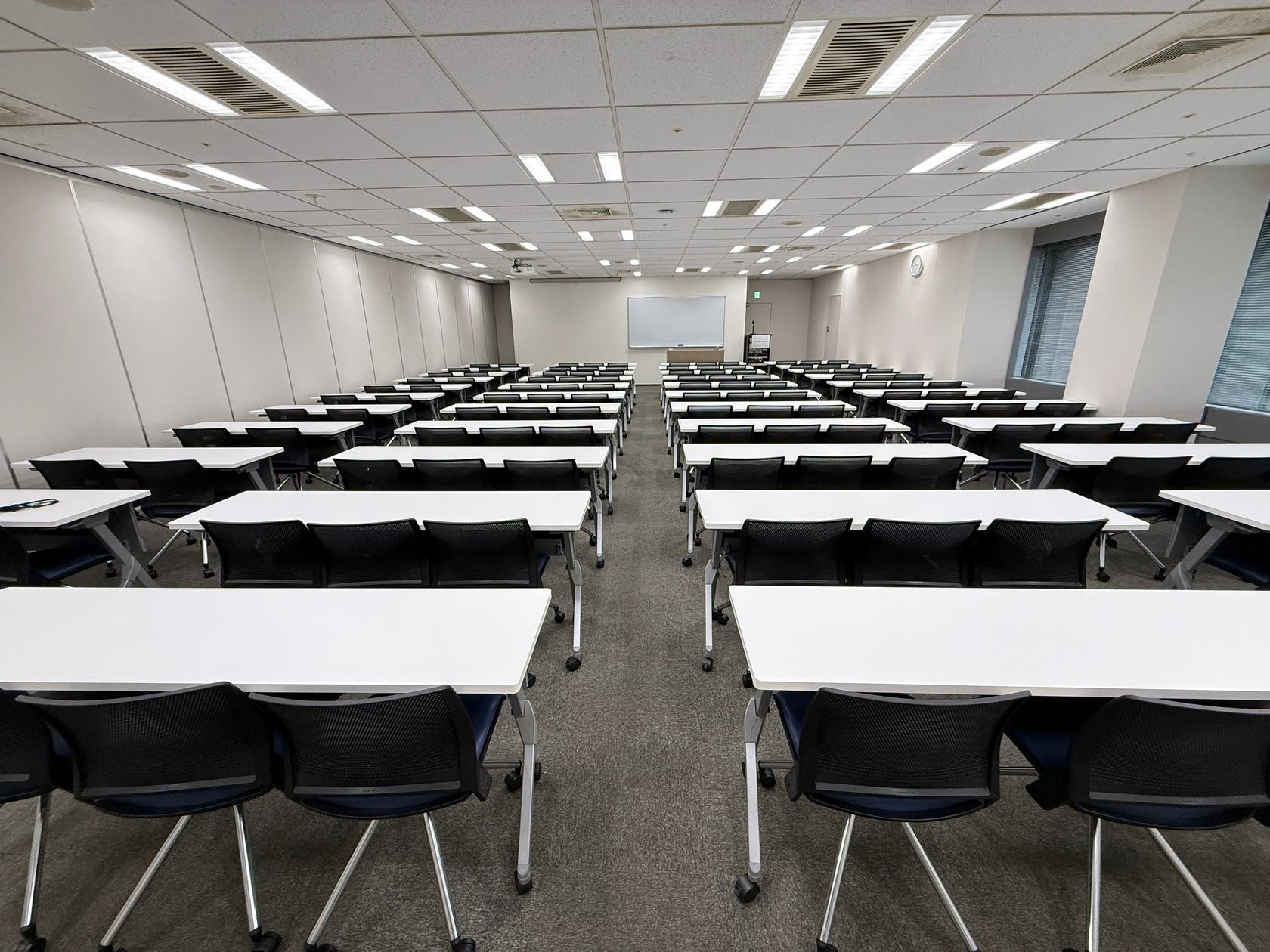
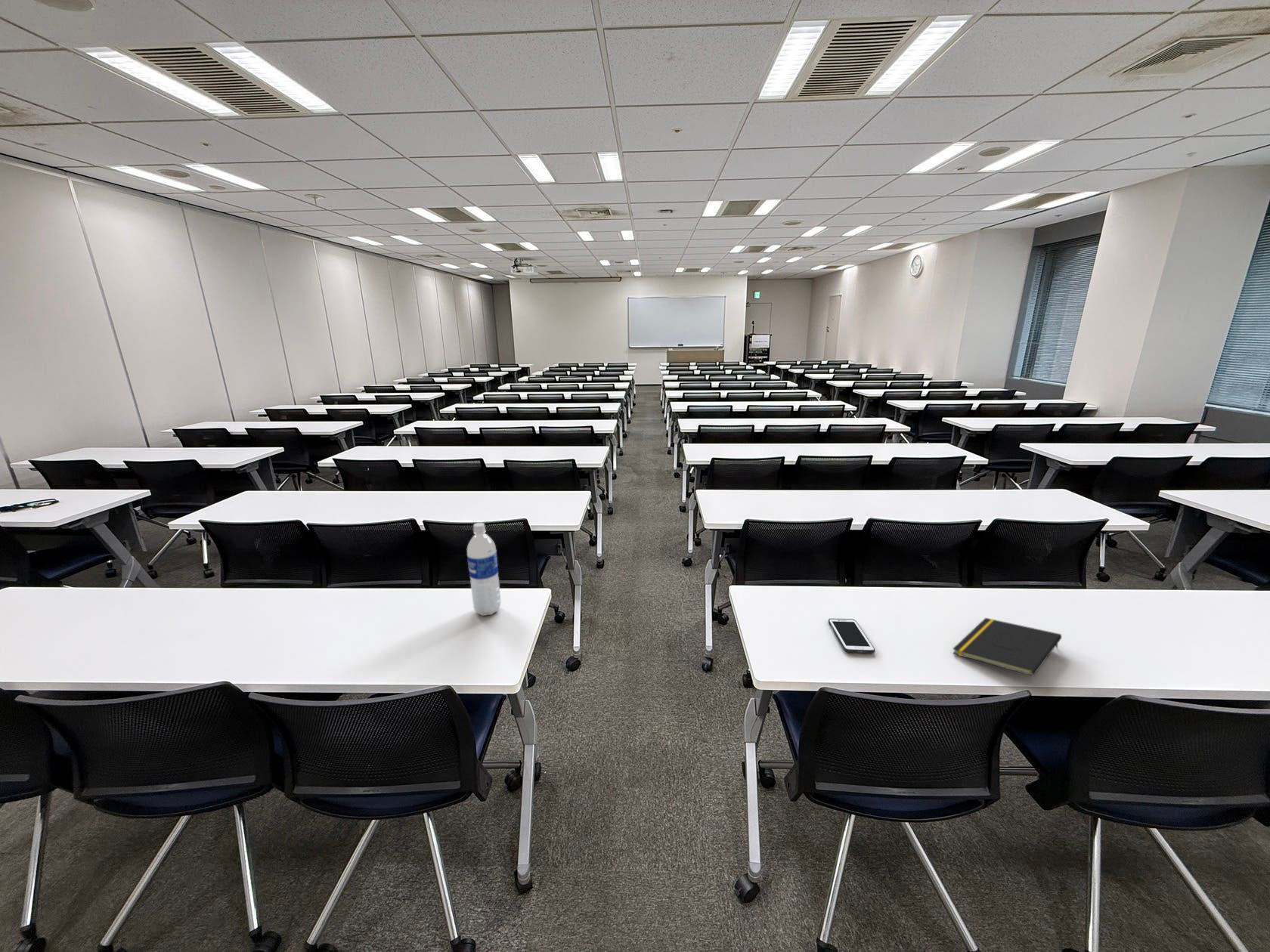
+ water bottle (483, 568)
+ cell phone (850, 635)
+ notepad (1007, 644)
